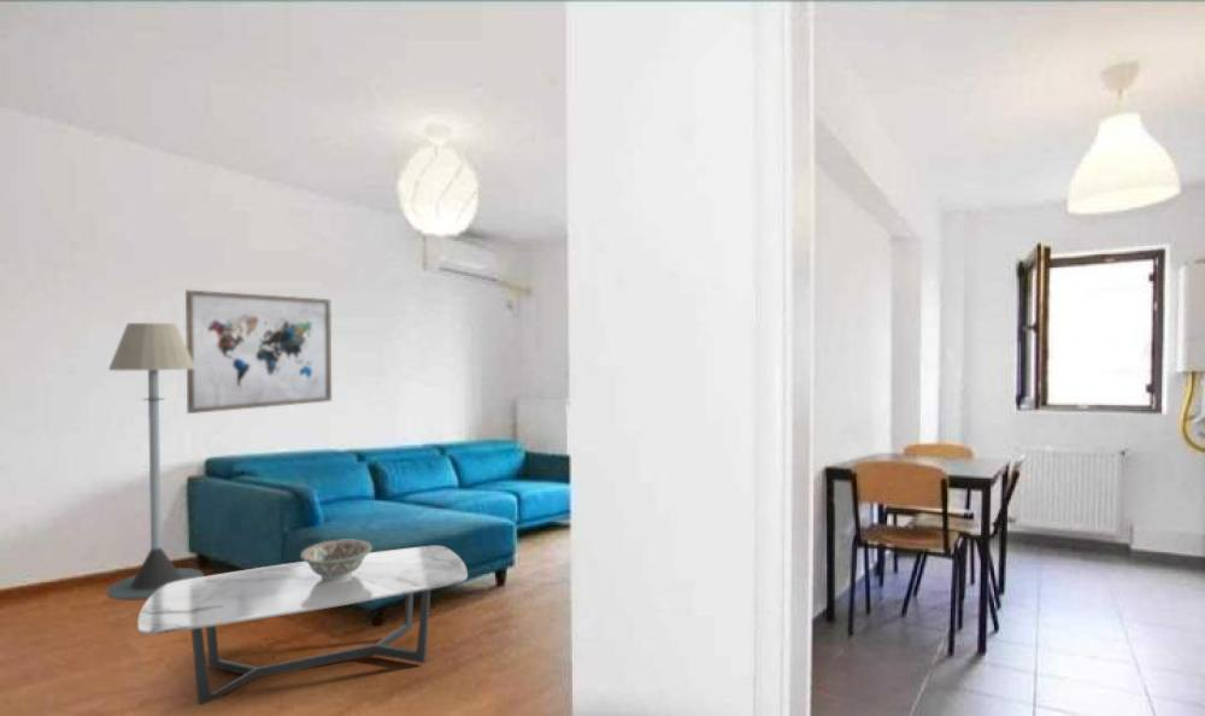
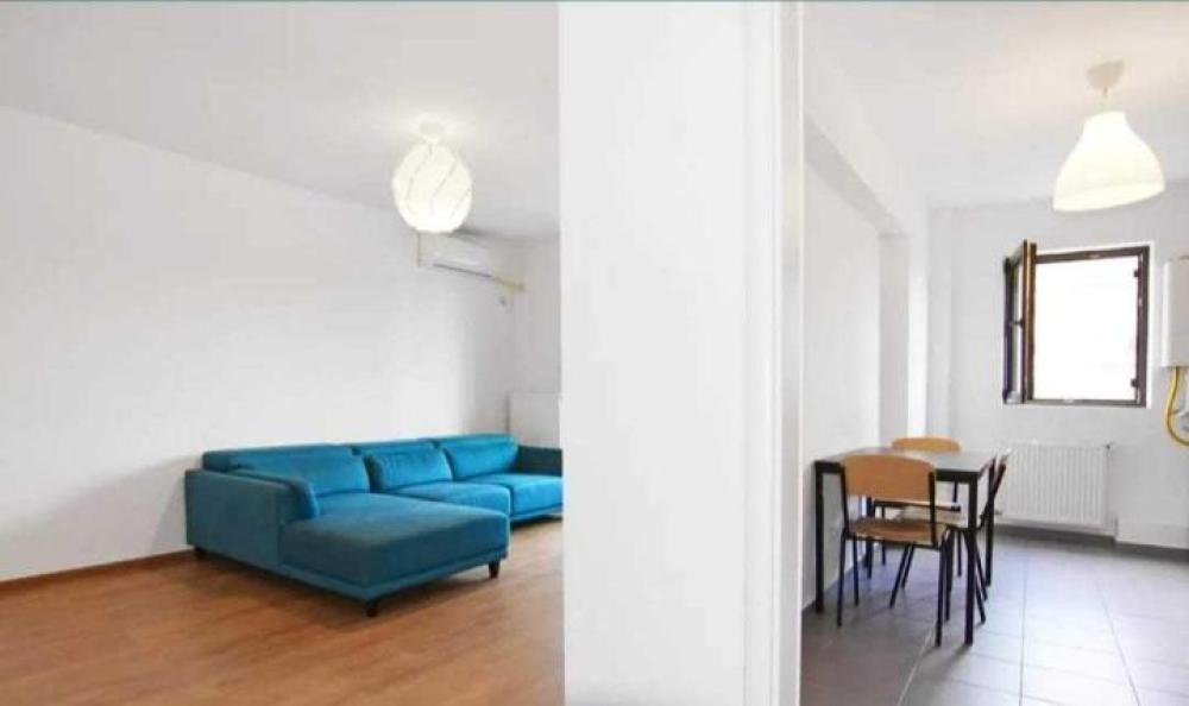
- wall art (265, 351)
- floor lamp (154, 456)
- coffee table (318, 609)
- decorative bowl (336, 562)
